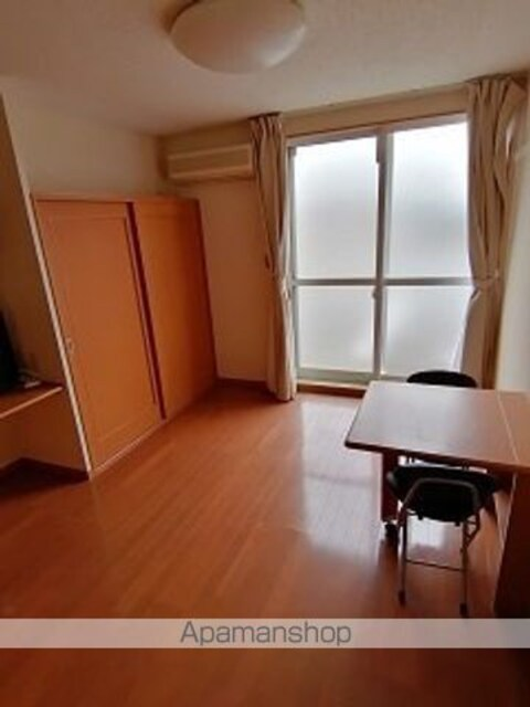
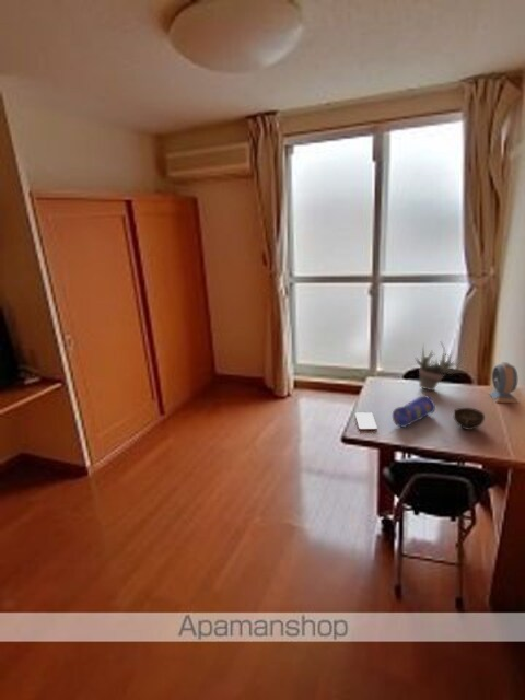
+ alarm clock (504, 380)
+ cup (468, 421)
+ succulent plant (441, 365)
+ pencil case (413, 409)
+ smartphone (365, 421)
